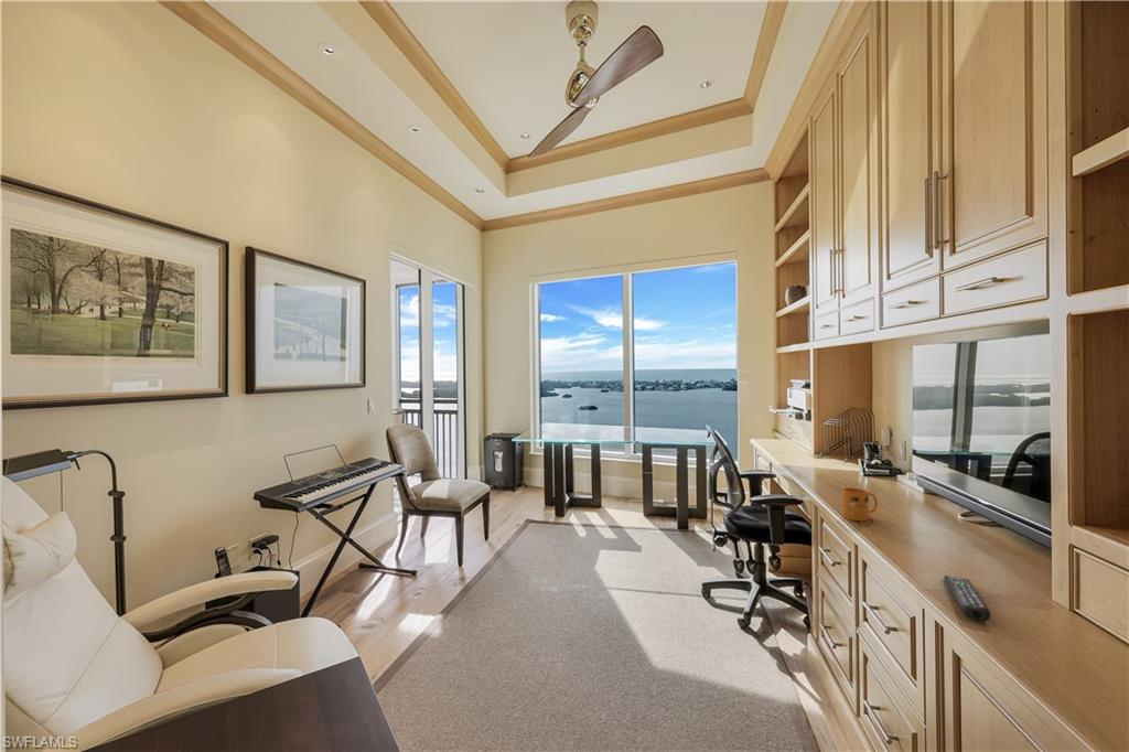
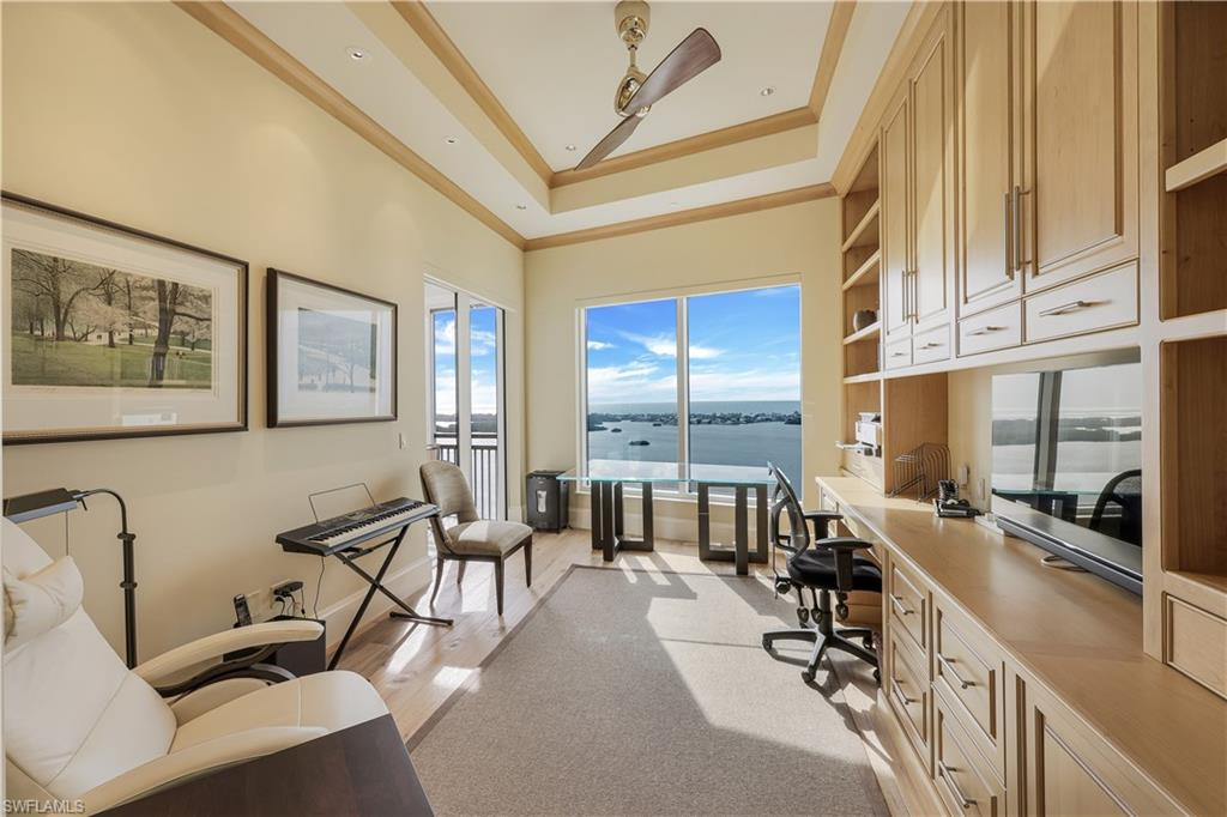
- mug (860, 504)
- remote control (965, 594)
